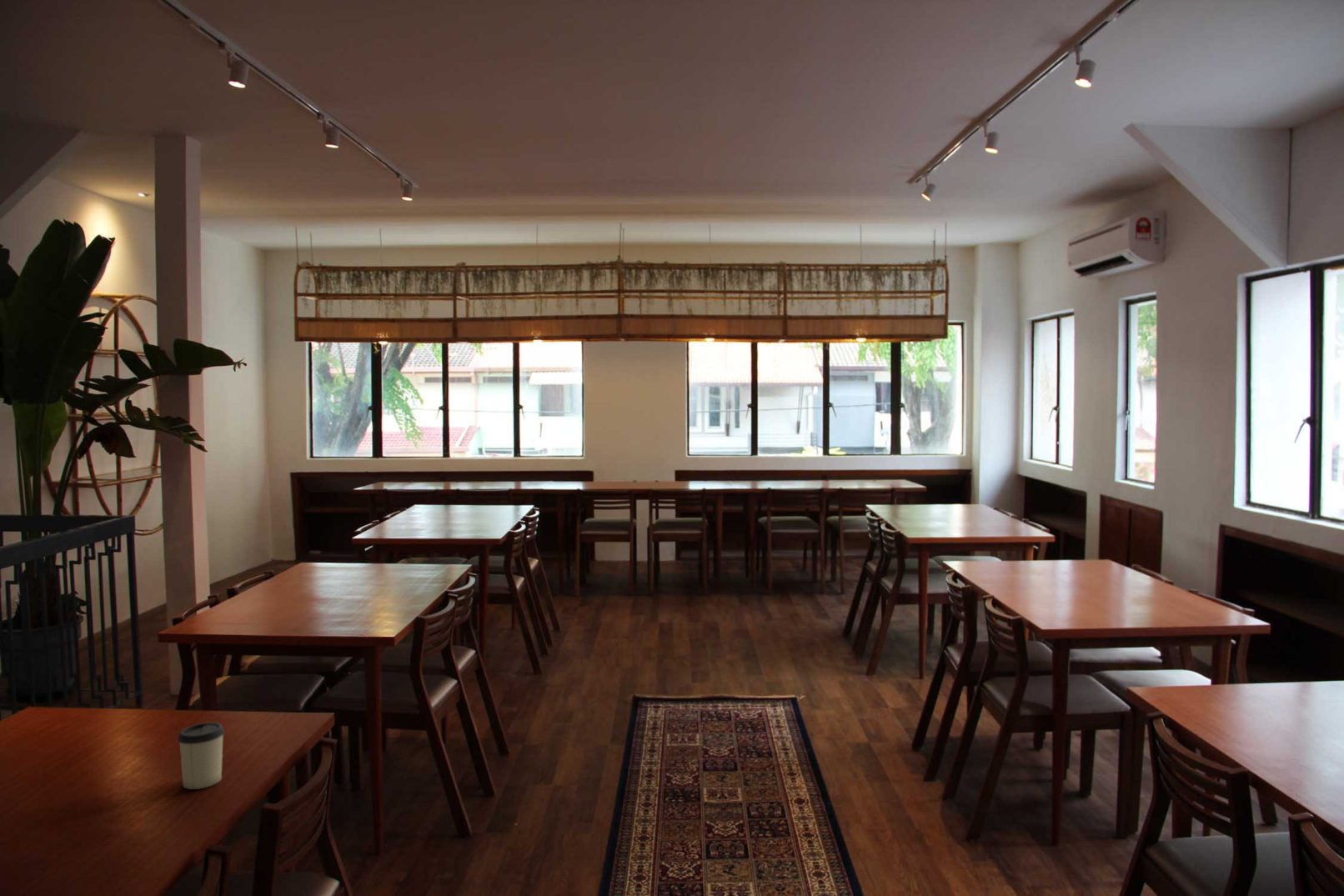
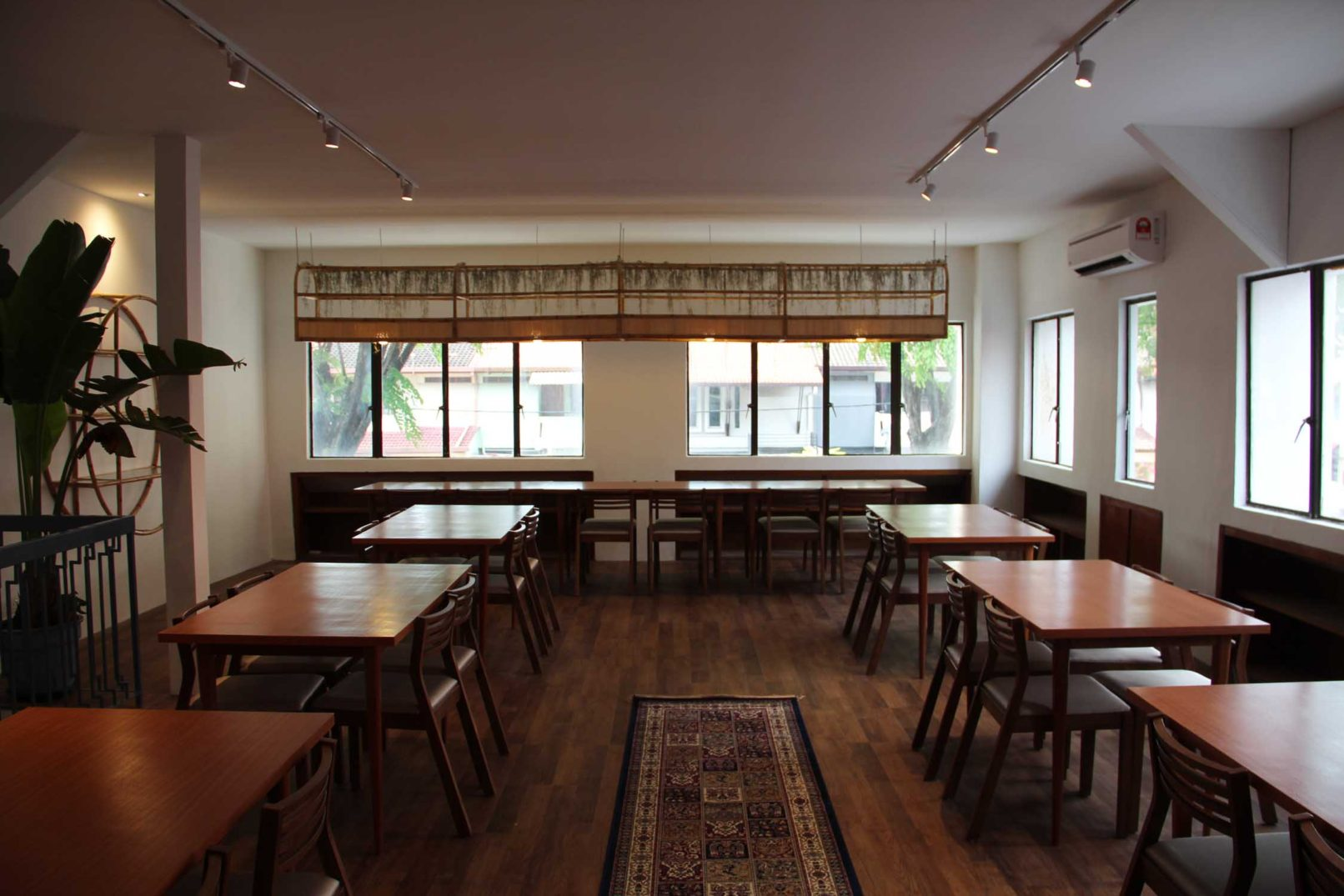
- cup (201, 755)
